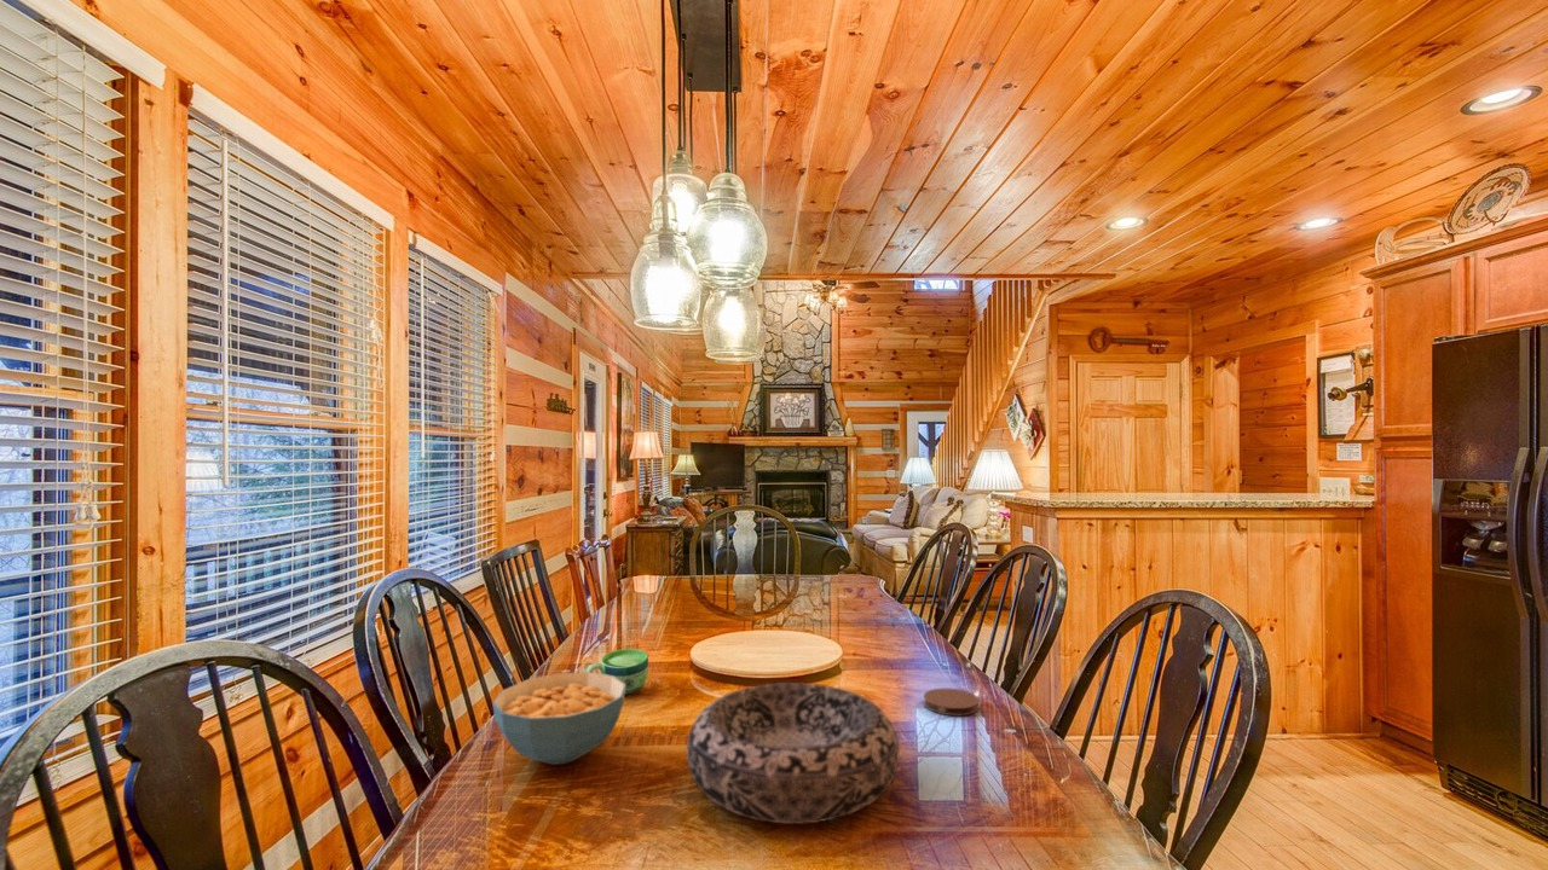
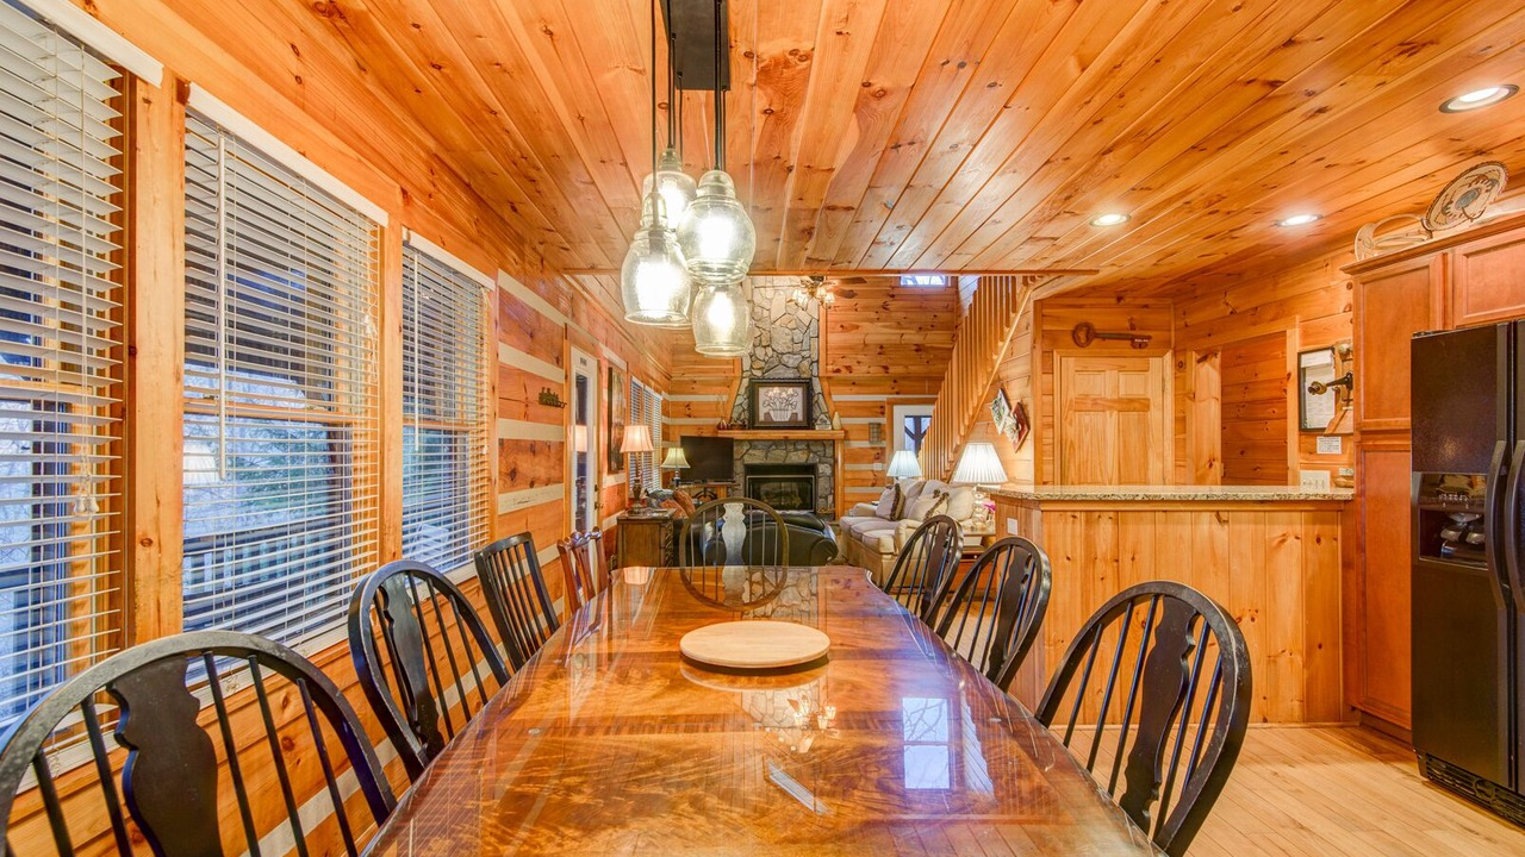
- cereal bowl (561, 724)
- coaster (951, 701)
- decorative bowl (792, 746)
- cup (618, 674)
